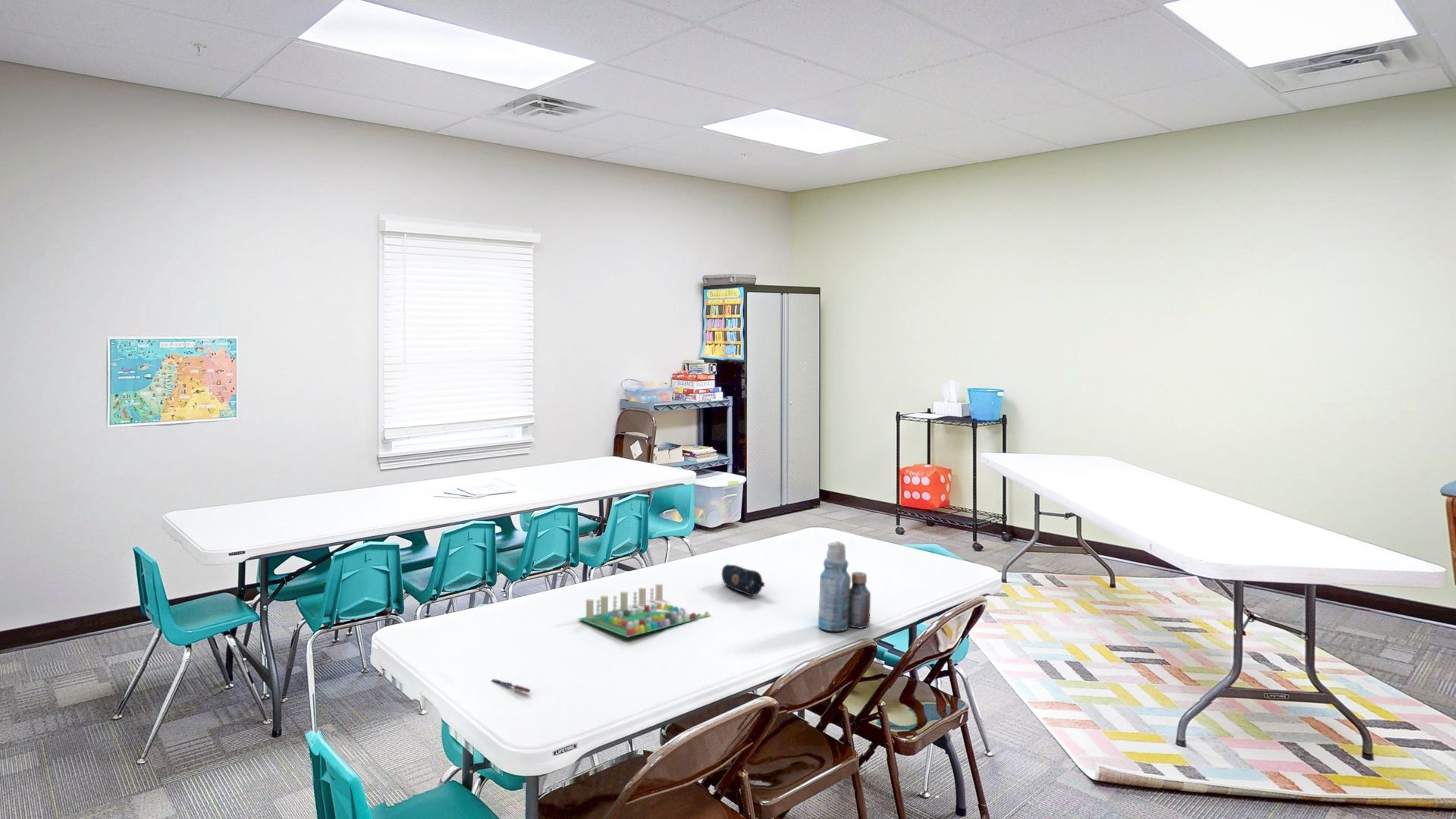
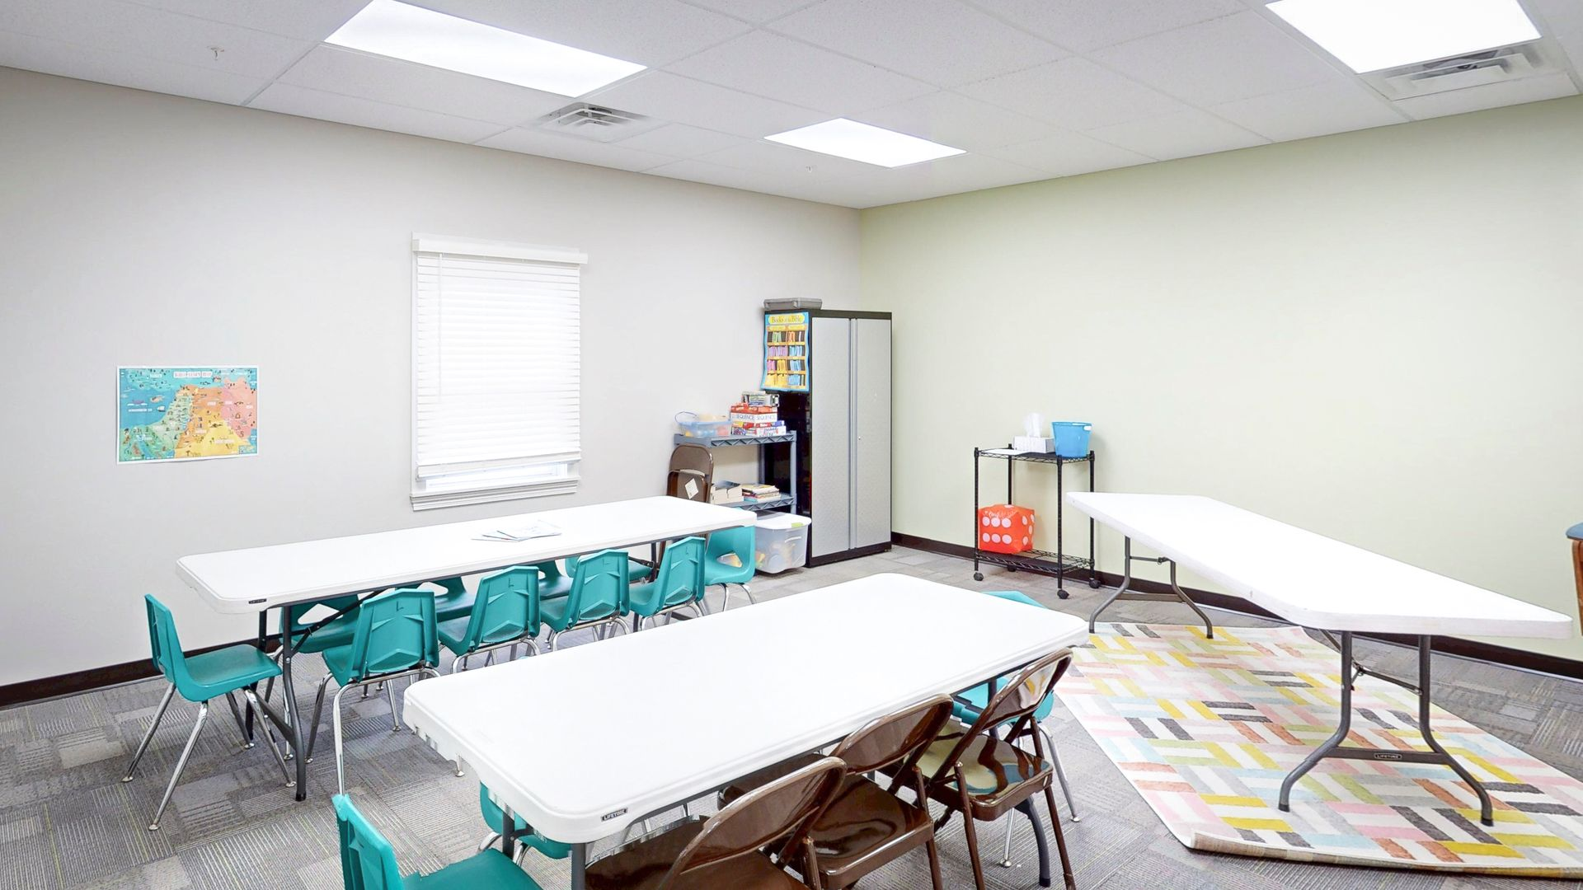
- pen (510, 684)
- board game (645, 607)
- bottle (843, 584)
- pencil case (741, 579)
